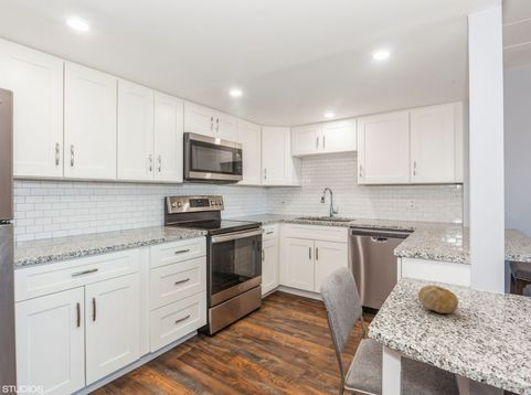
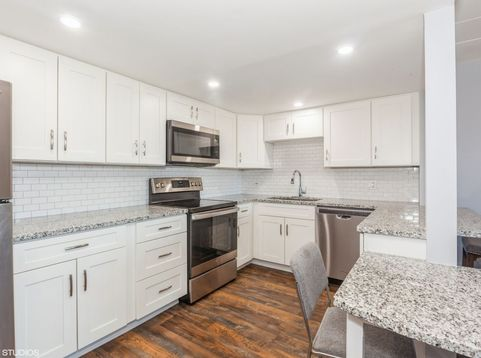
- fruit (437, 298)
